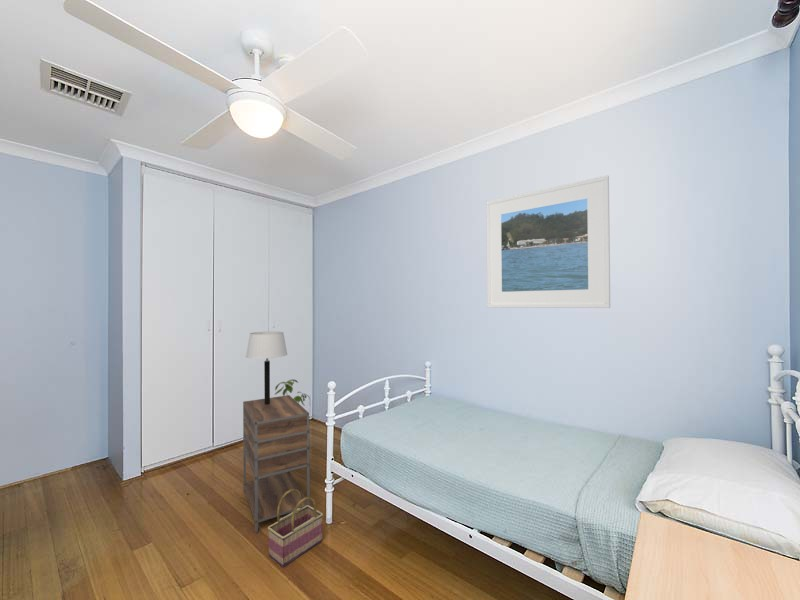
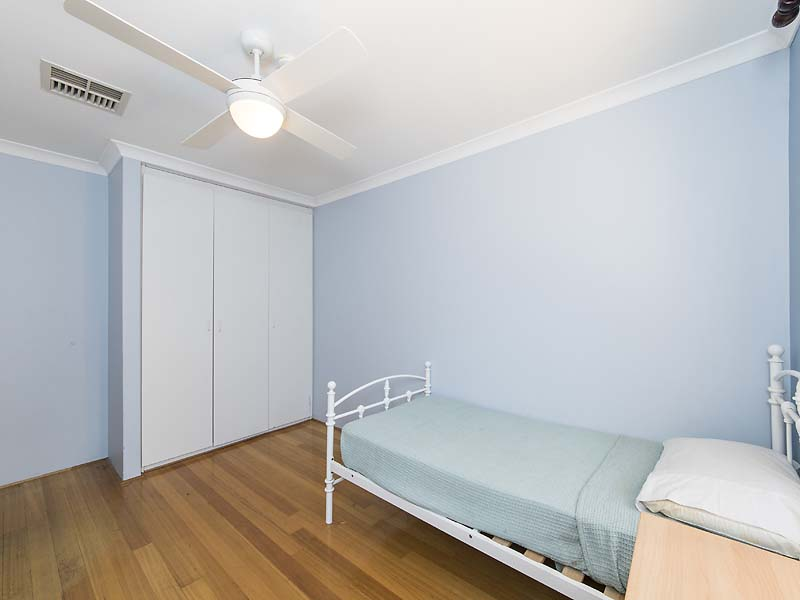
- house plant (296, 401)
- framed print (541, 248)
- basket (296, 521)
- nightstand (272, 455)
- table lamp (267, 367)
